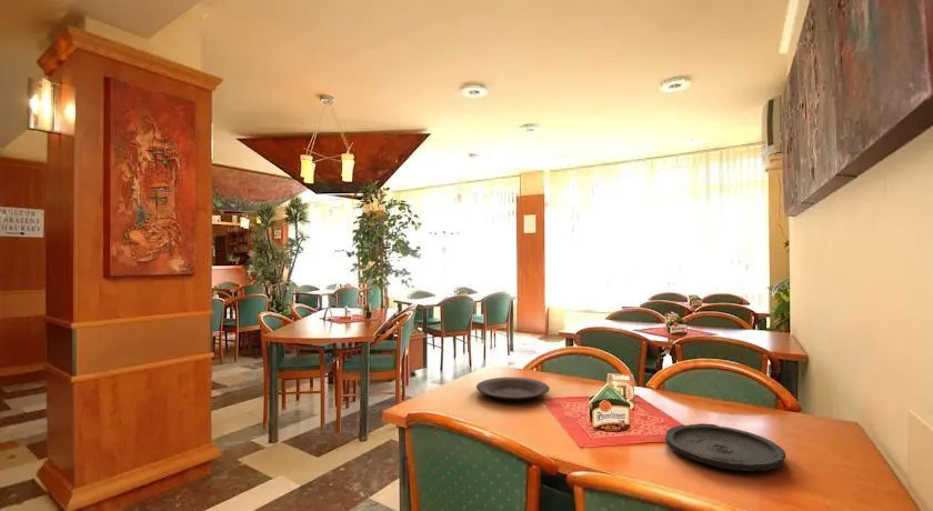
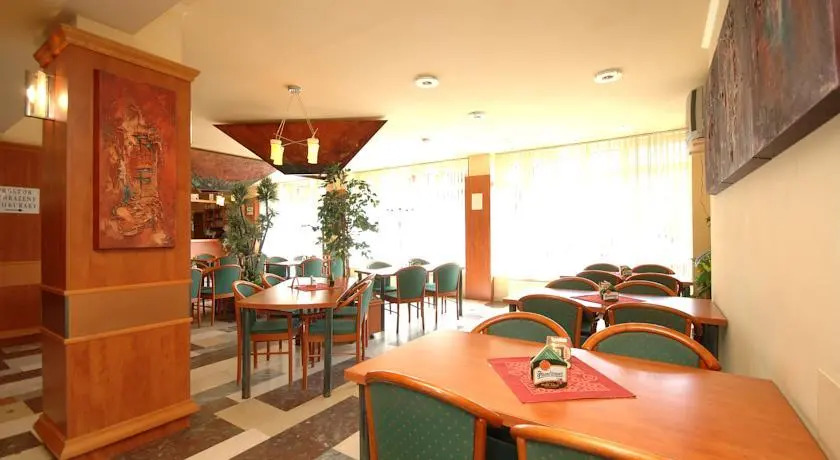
- plate (722, 445)
- plate (512, 390)
